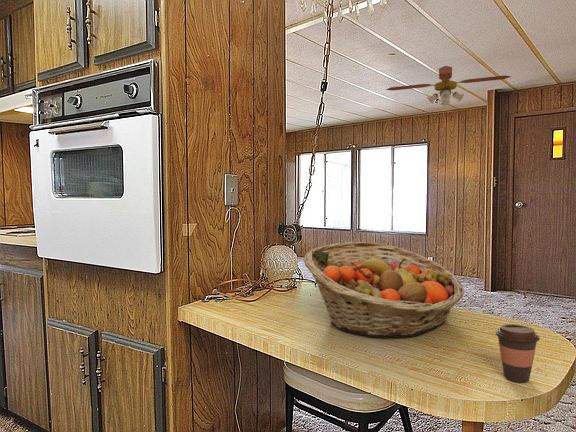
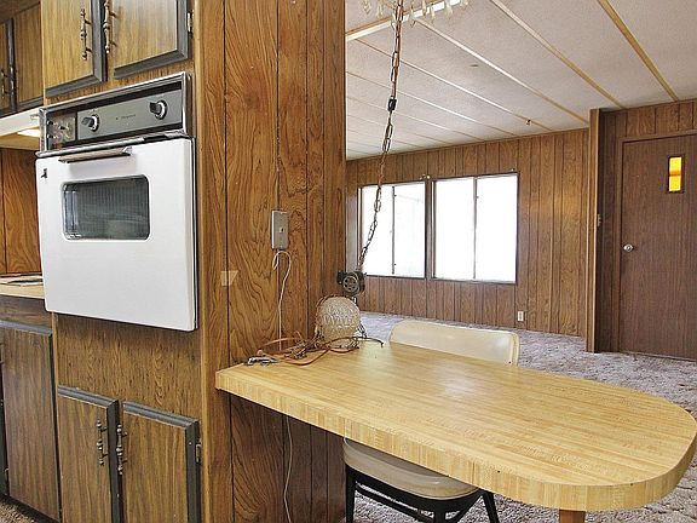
- coffee cup (516, 353)
- fruit basket (383, 283)
- ceiling fan (445, 87)
